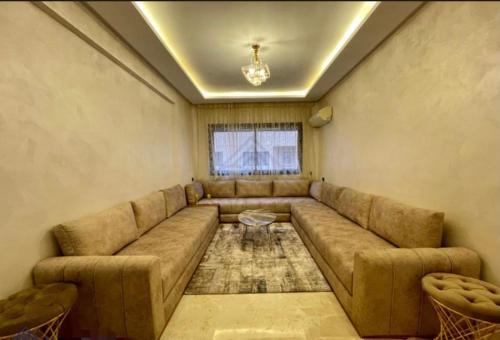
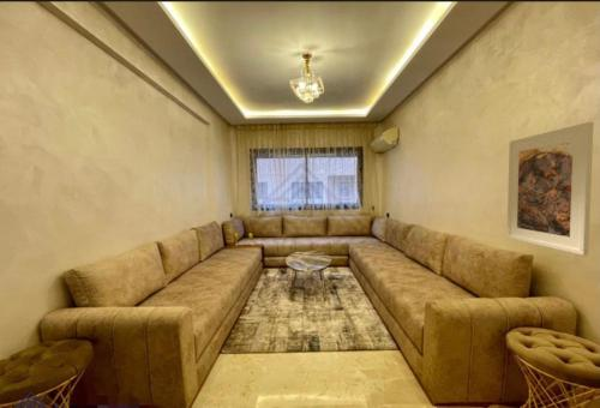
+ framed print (542, 190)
